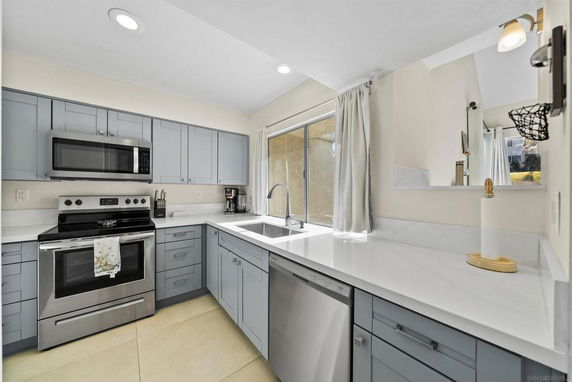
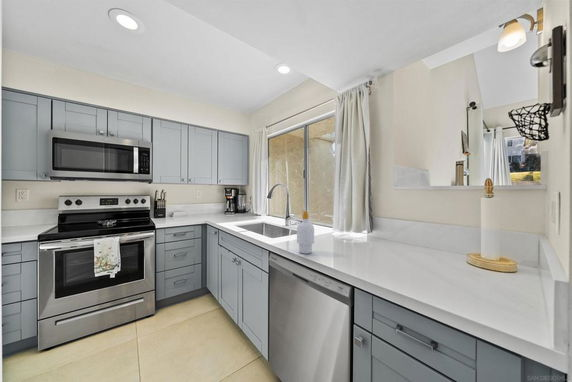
+ soap bottle (305, 231)
